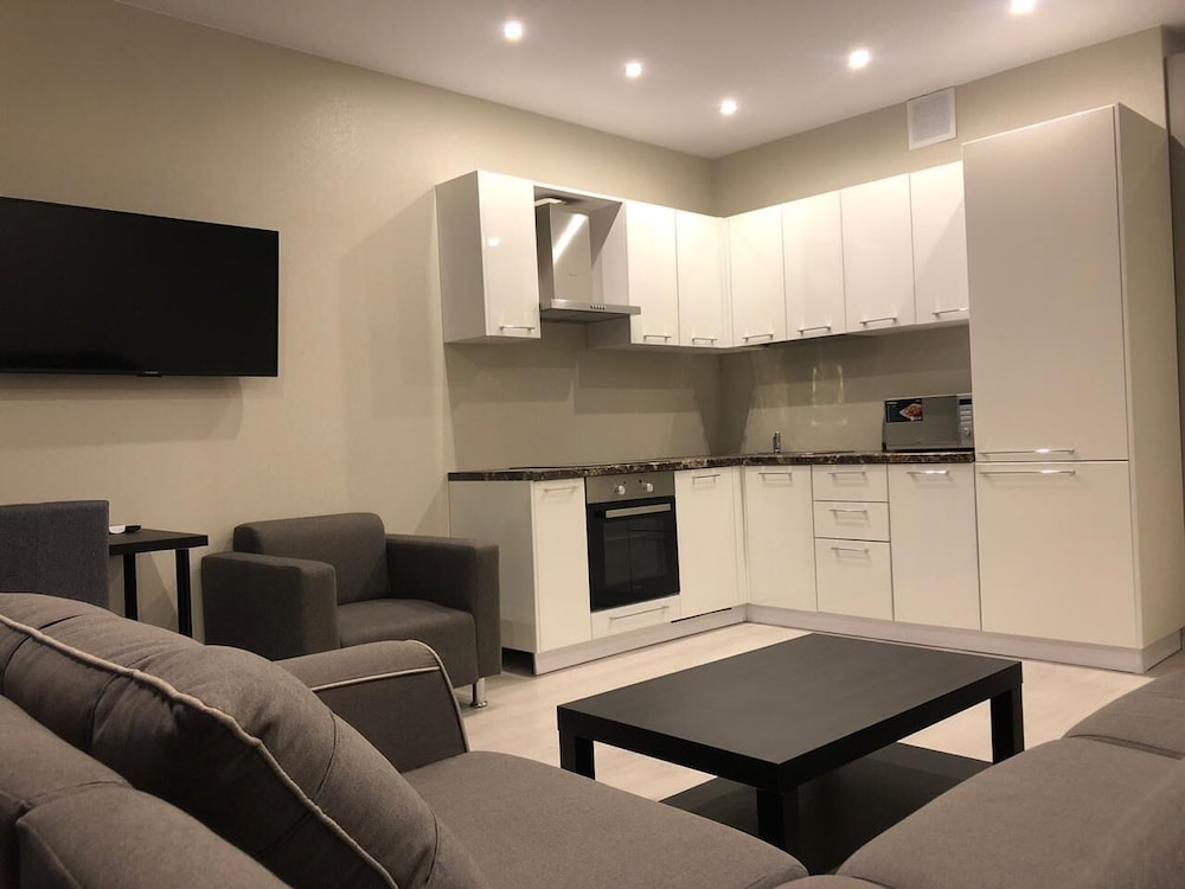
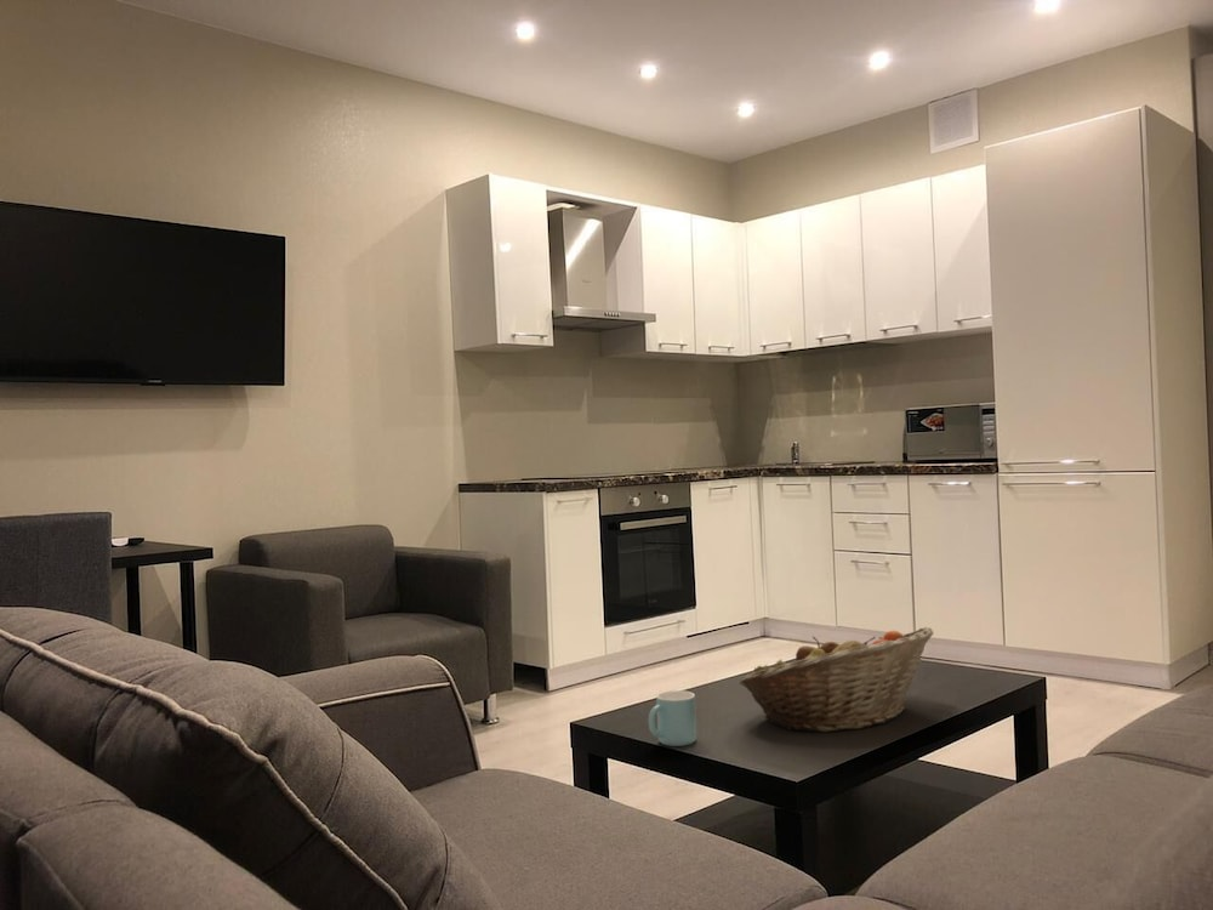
+ mug (670, 718)
+ fruit basket (838, 672)
